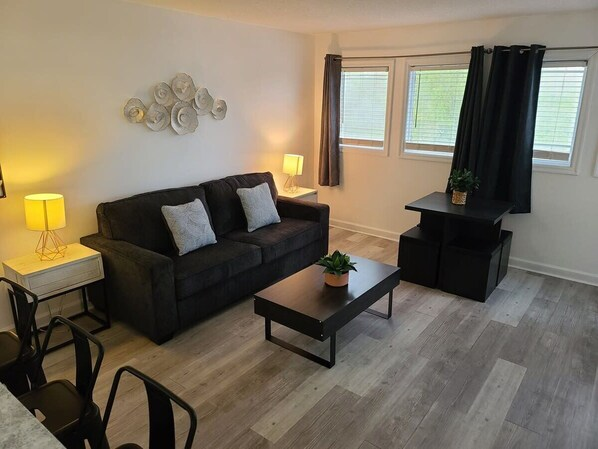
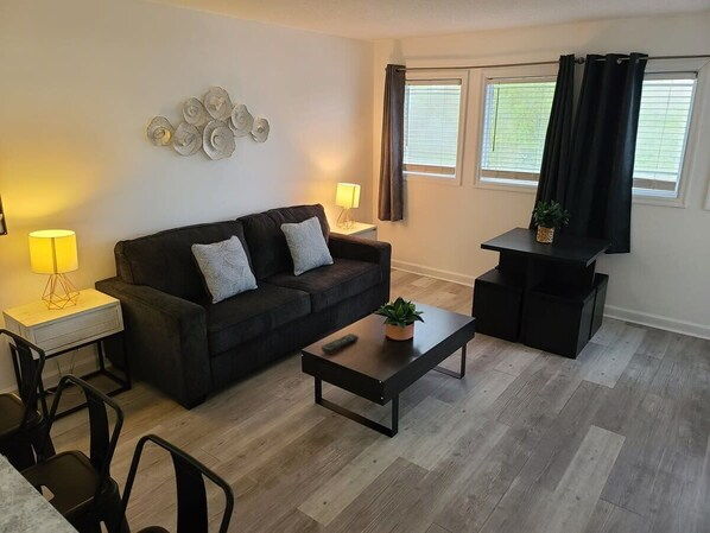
+ remote control (340, 343)
